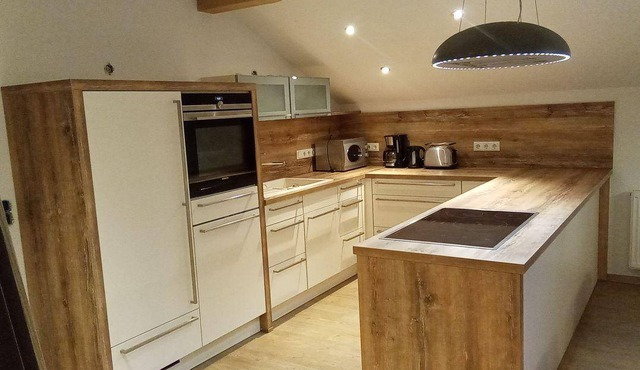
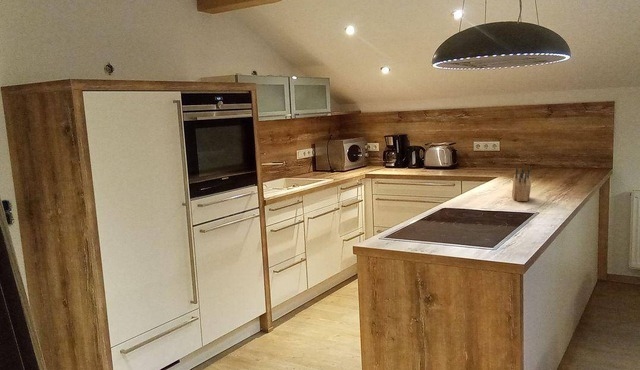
+ knife block (521, 182)
